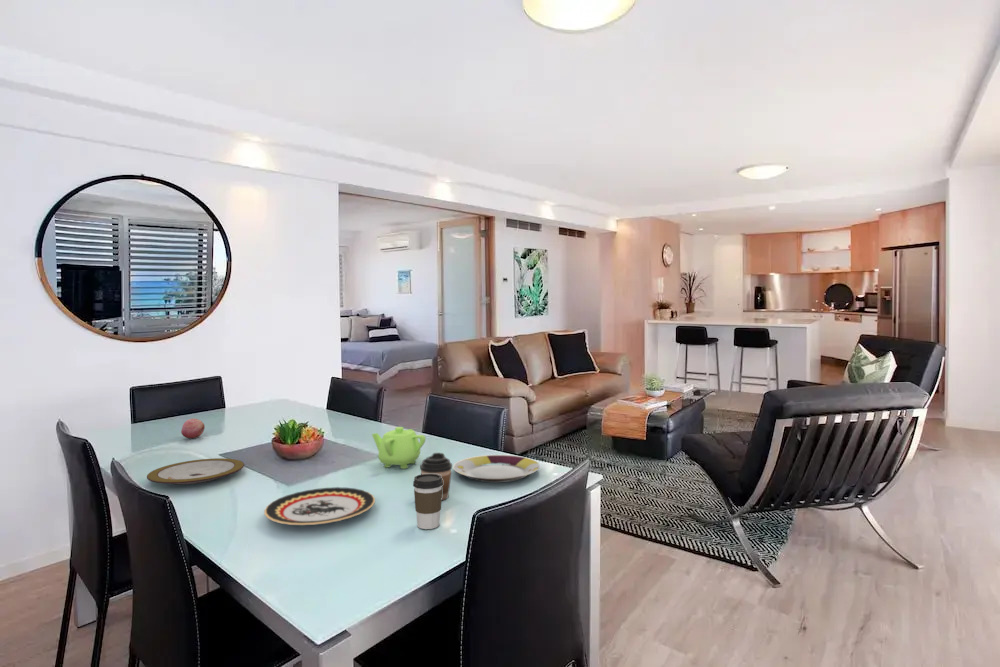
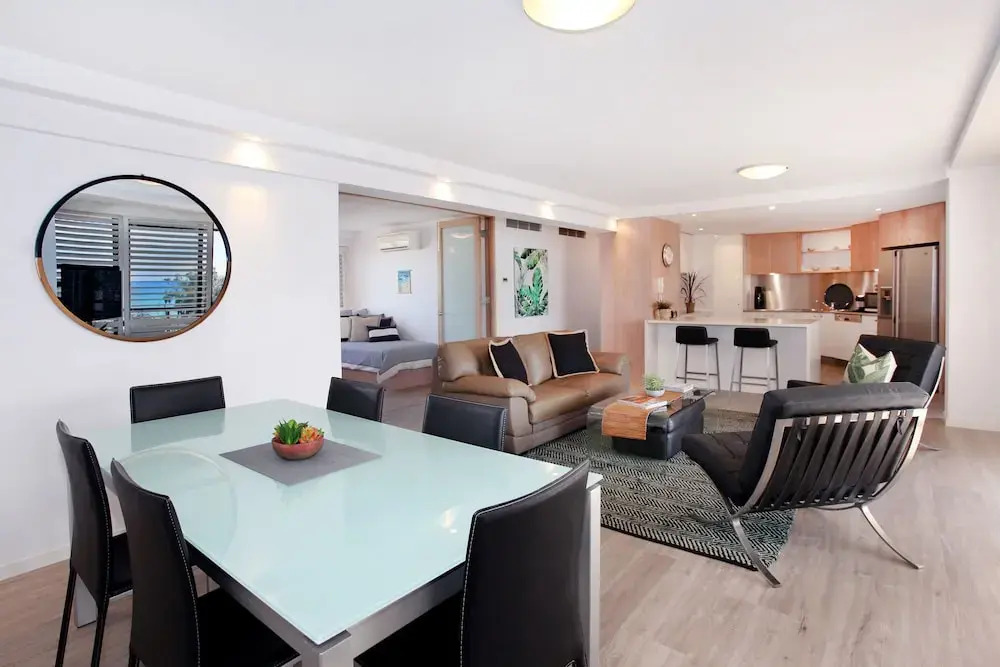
- teapot (399, 445)
- plate (197, 472)
- coffee cup (428, 501)
- plate (321, 507)
- coffee cup (436, 473)
- fruit (193, 428)
- plate (496, 468)
